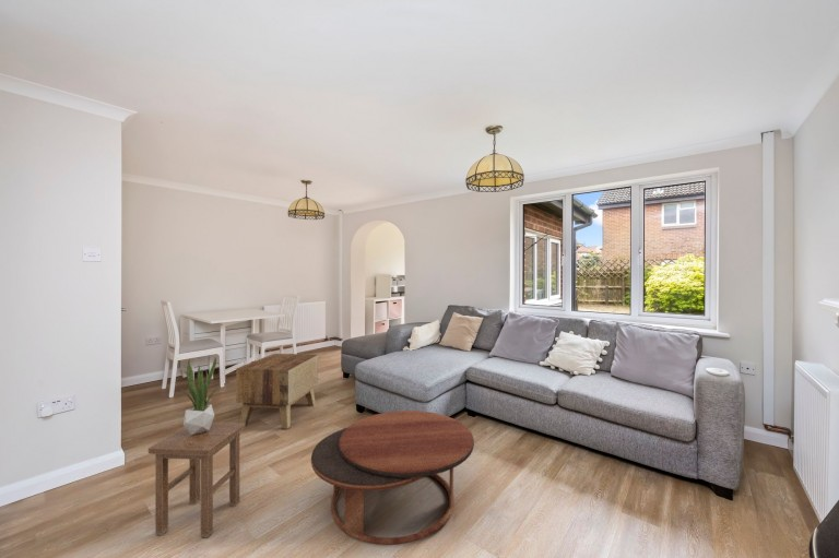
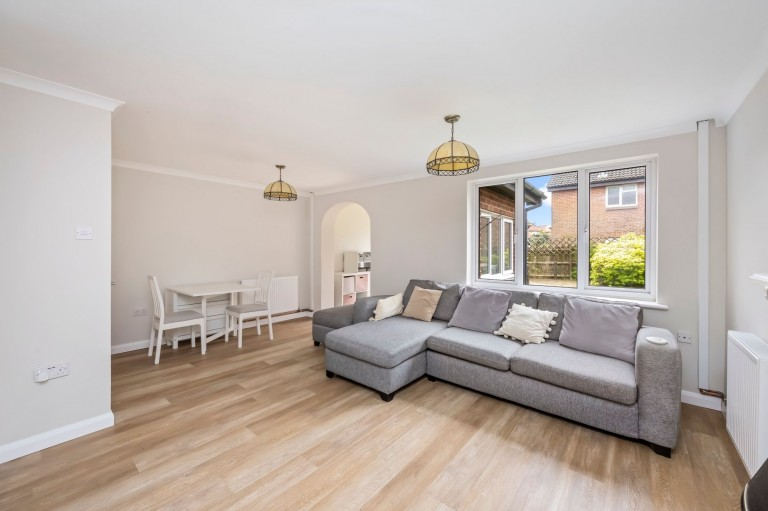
- potted plant (198, 394)
- stool (201, 475)
- coffee table (394, 467)
- side table (279, 388)
